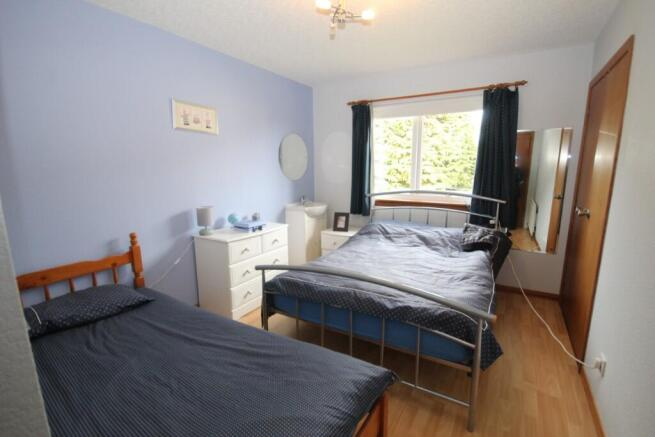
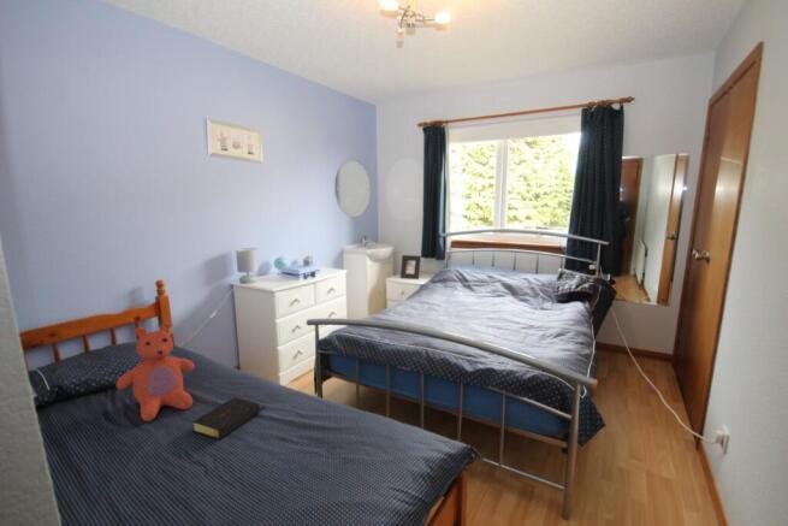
+ teddy bear (159, 367)
+ bible (232, 414)
